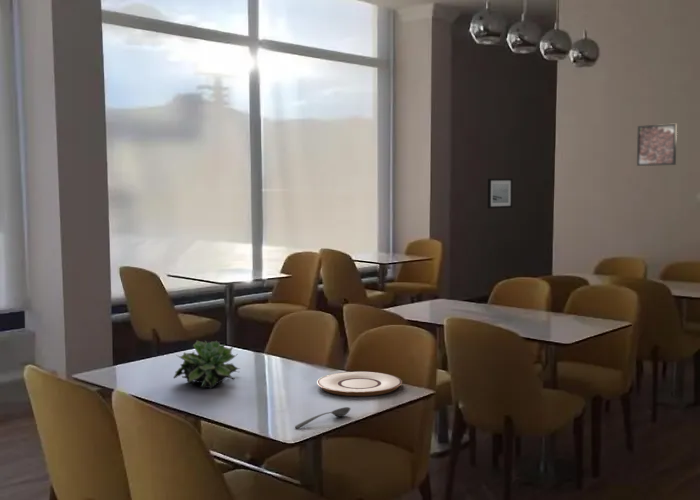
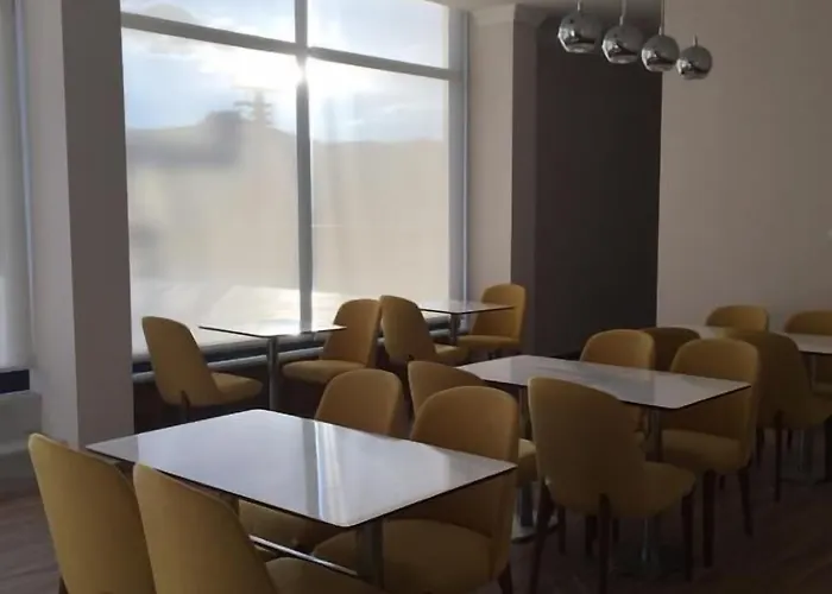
- plate (359, 383)
- soupspoon (321, 415)
- wall art (500, 193)
- succulent plant (207, 360)
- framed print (656, 145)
